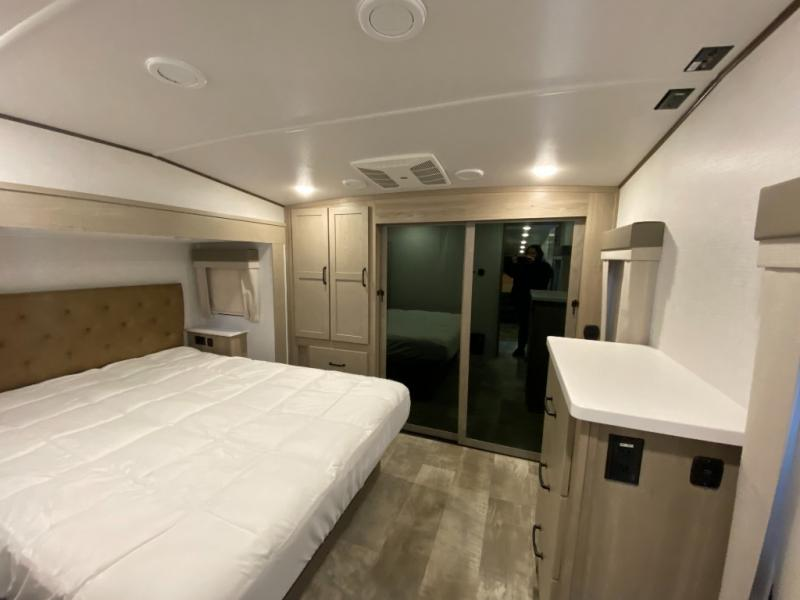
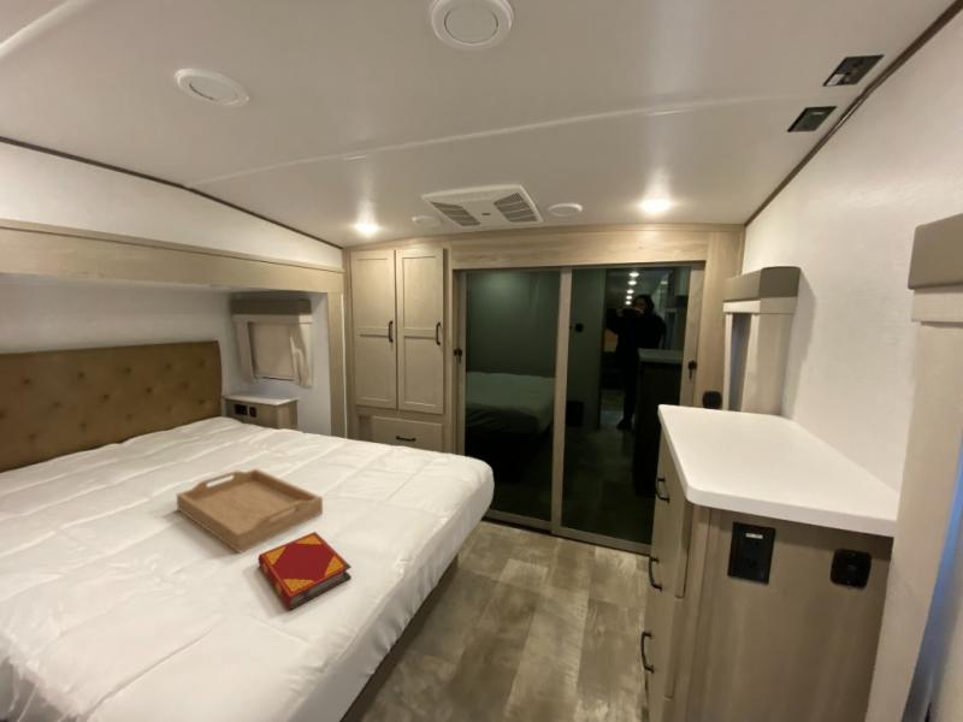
+ serving tray (249, 501)
+ hardback book (303, 566)
